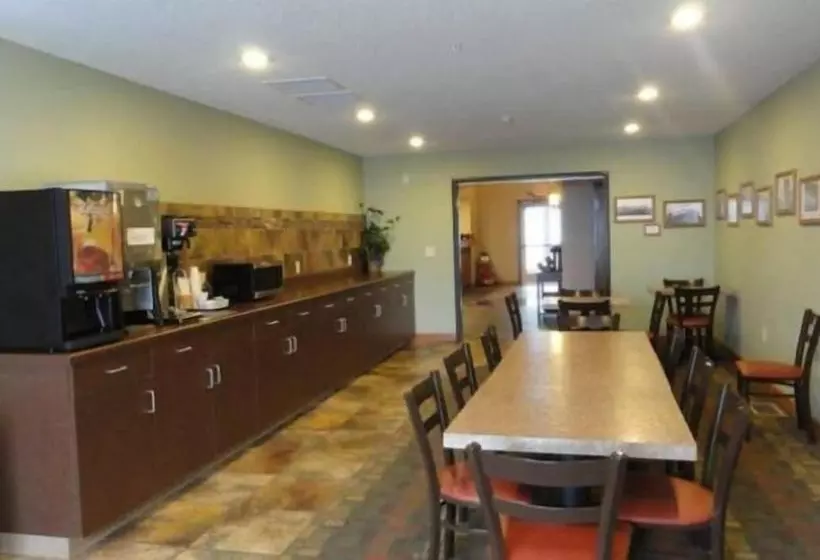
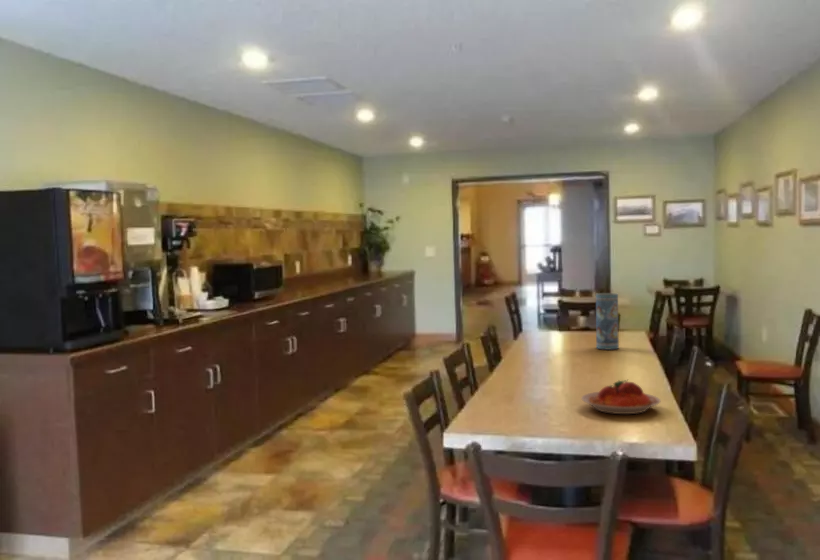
+ plate (620, 394)
+ vase (607, 320)
